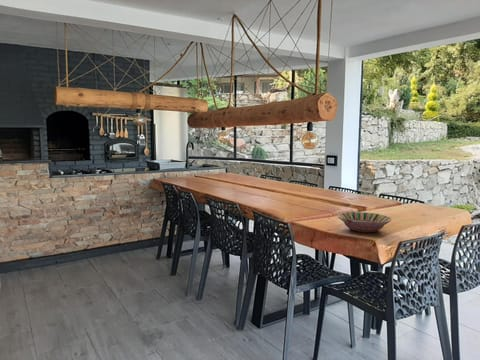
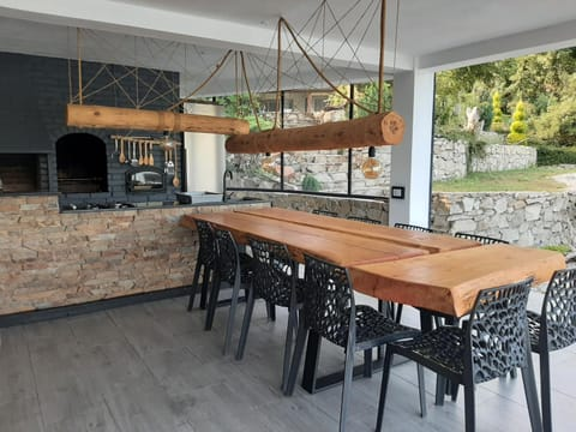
- serving bowl (363, 223)
